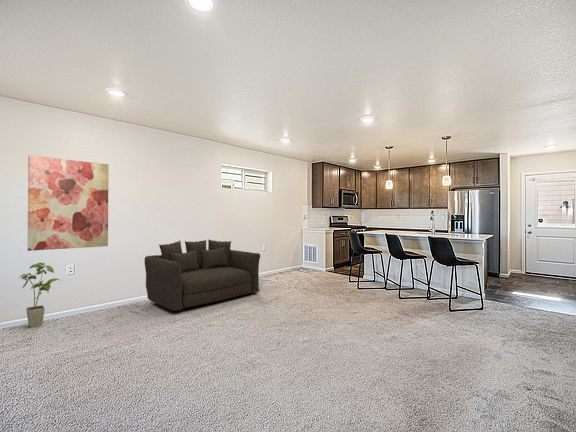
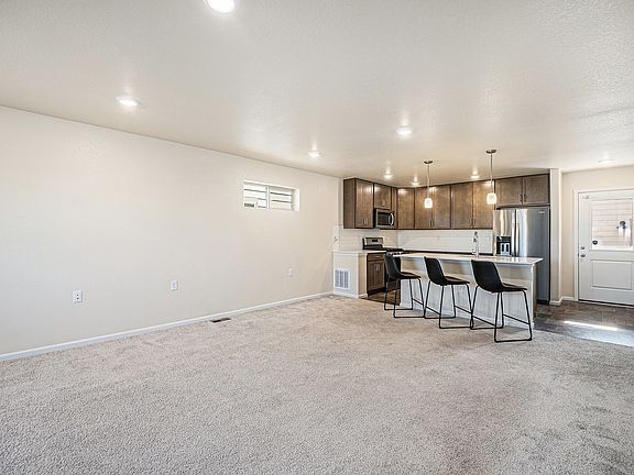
- house plant (40, 293)
- wall art (71, 204)
- sofa (204, 268)
